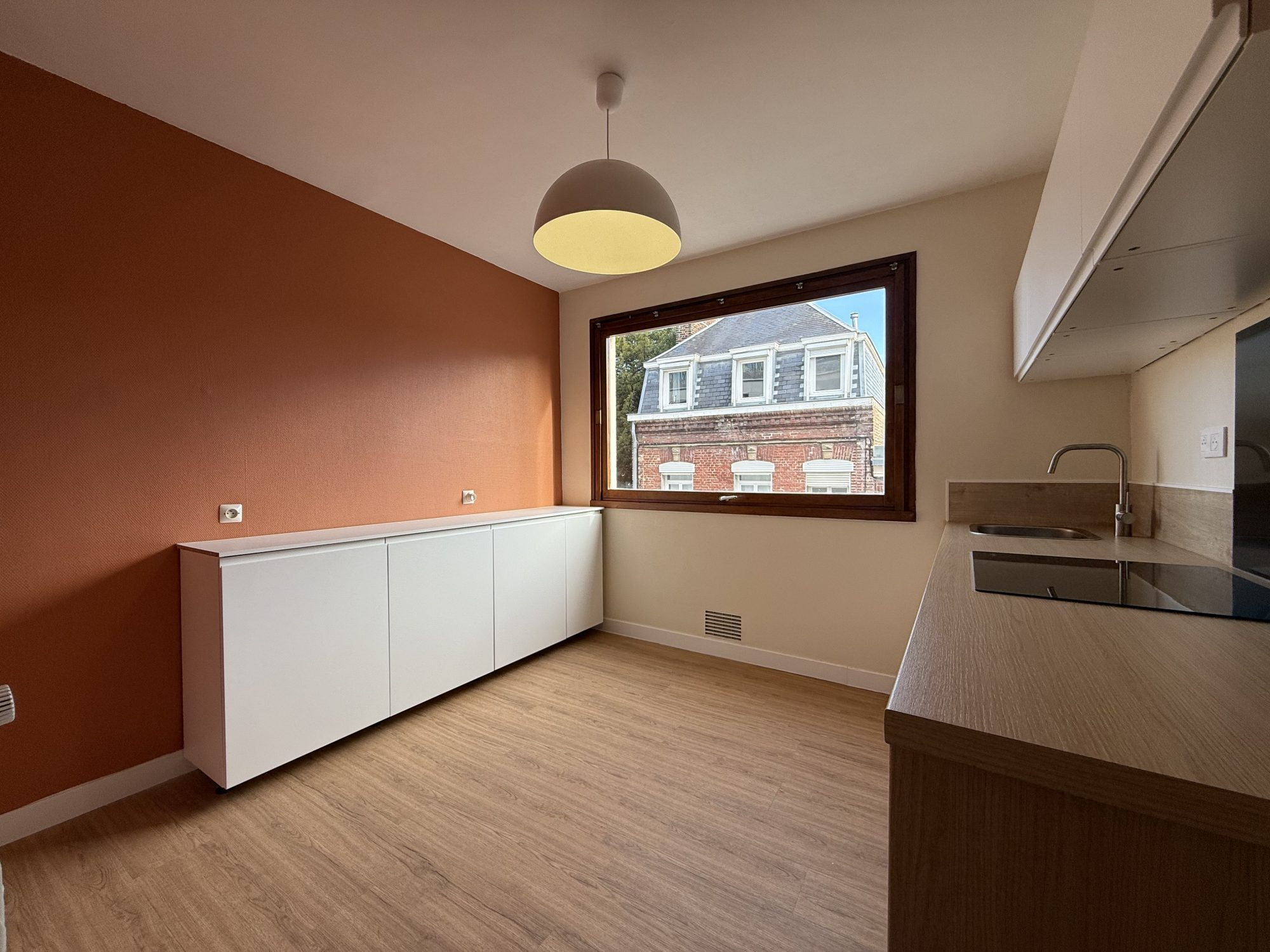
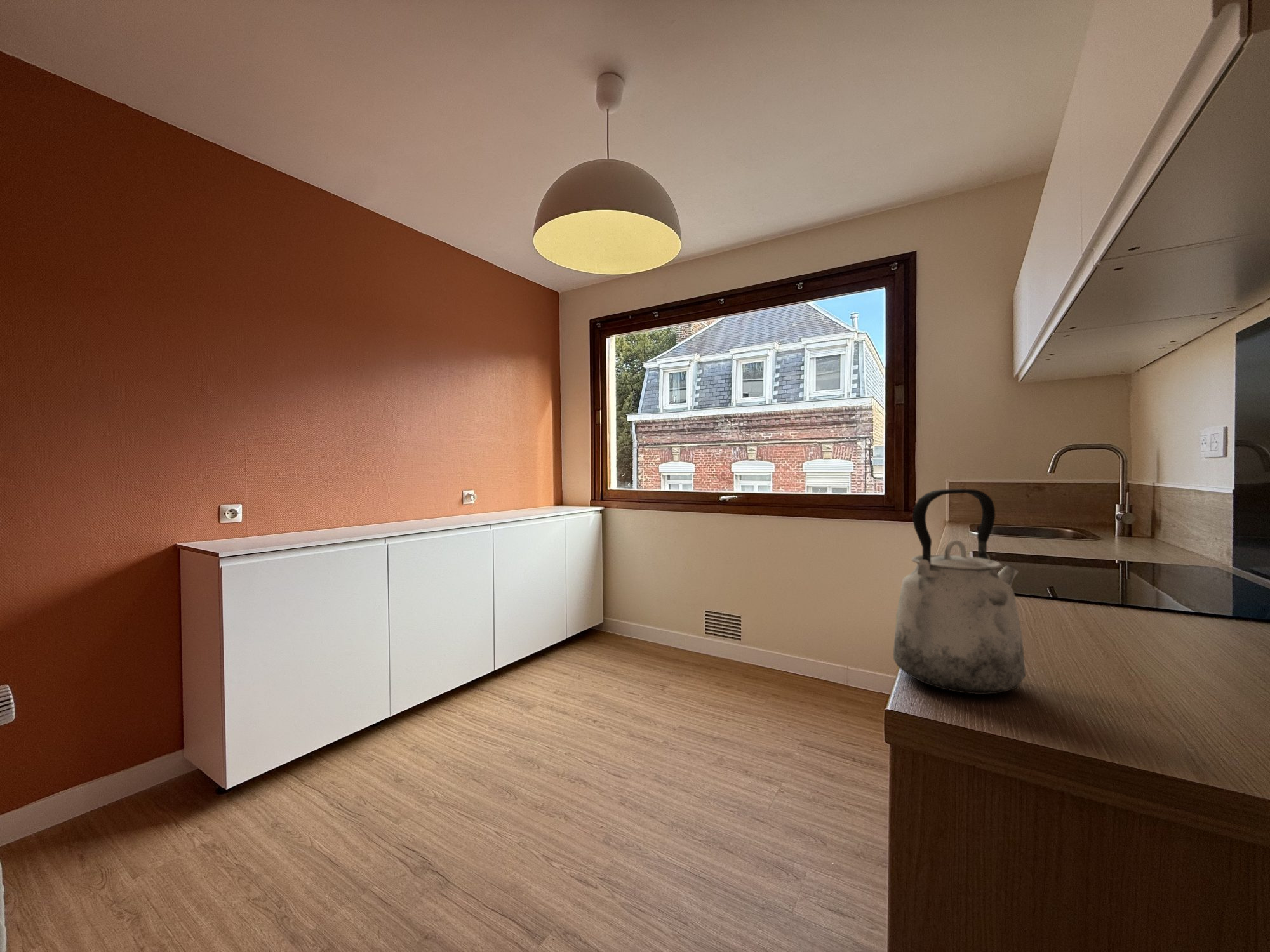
+ kettle (969, 582)
